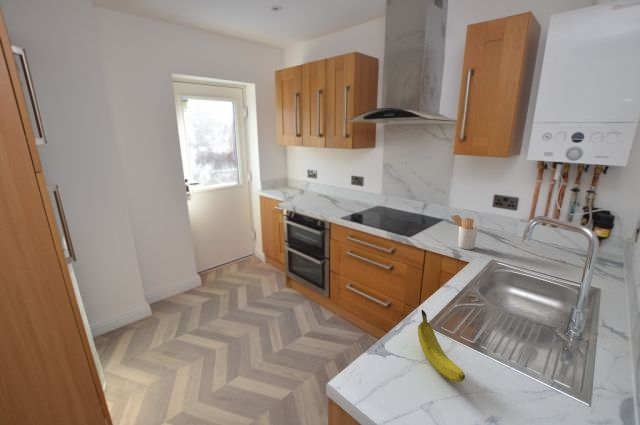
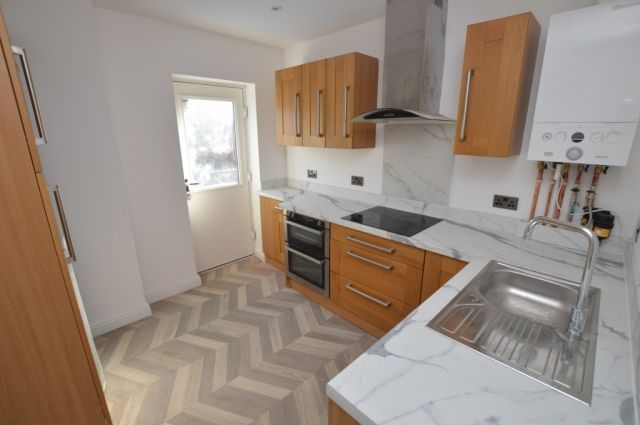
- utensil holder (463, 231)
- fruit (440, 348)
